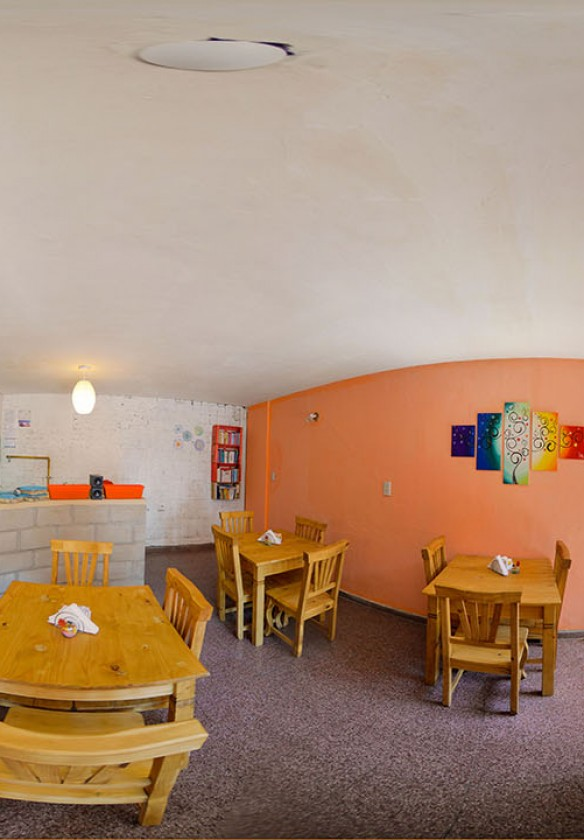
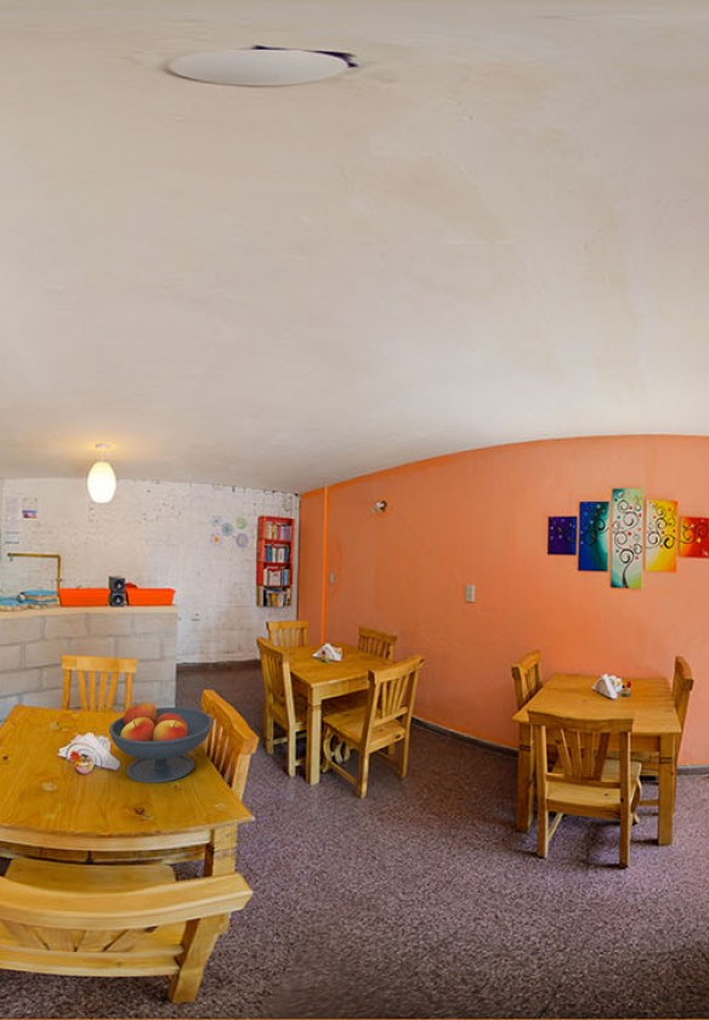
+ fruit bowl (161, 737)
